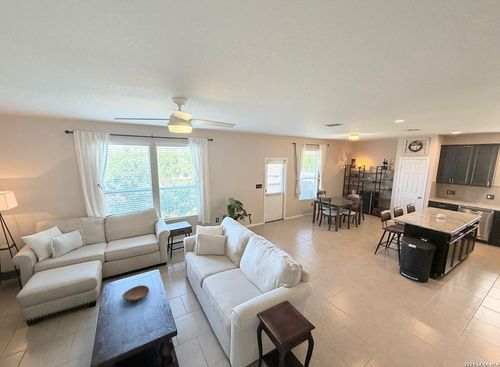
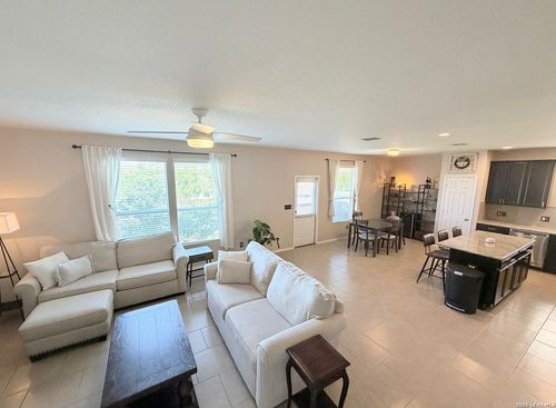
- decorative bowl (136, 294)
